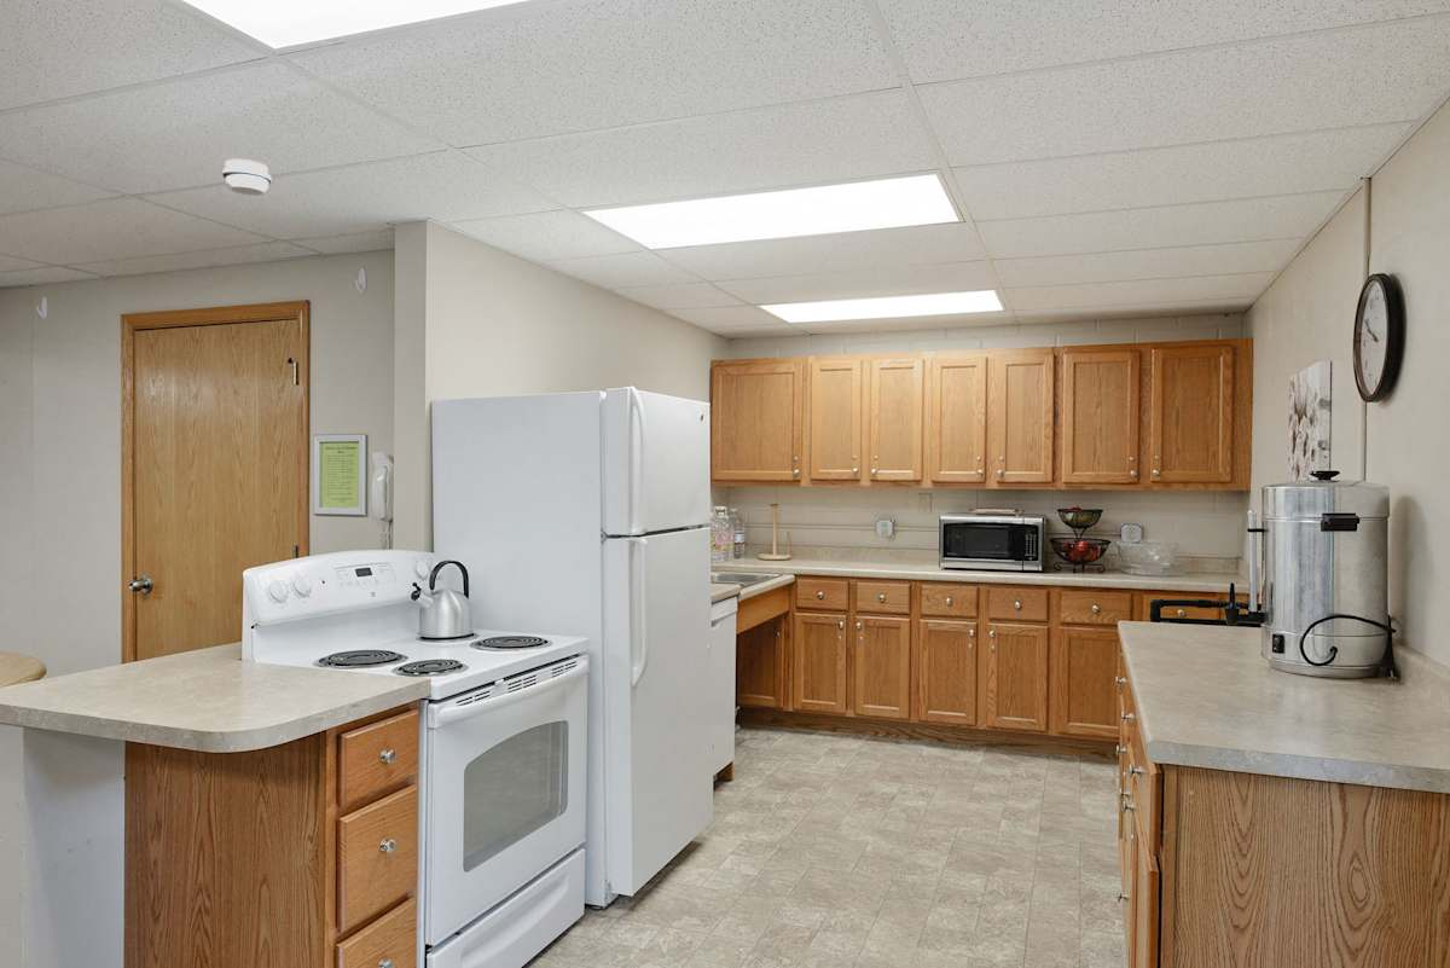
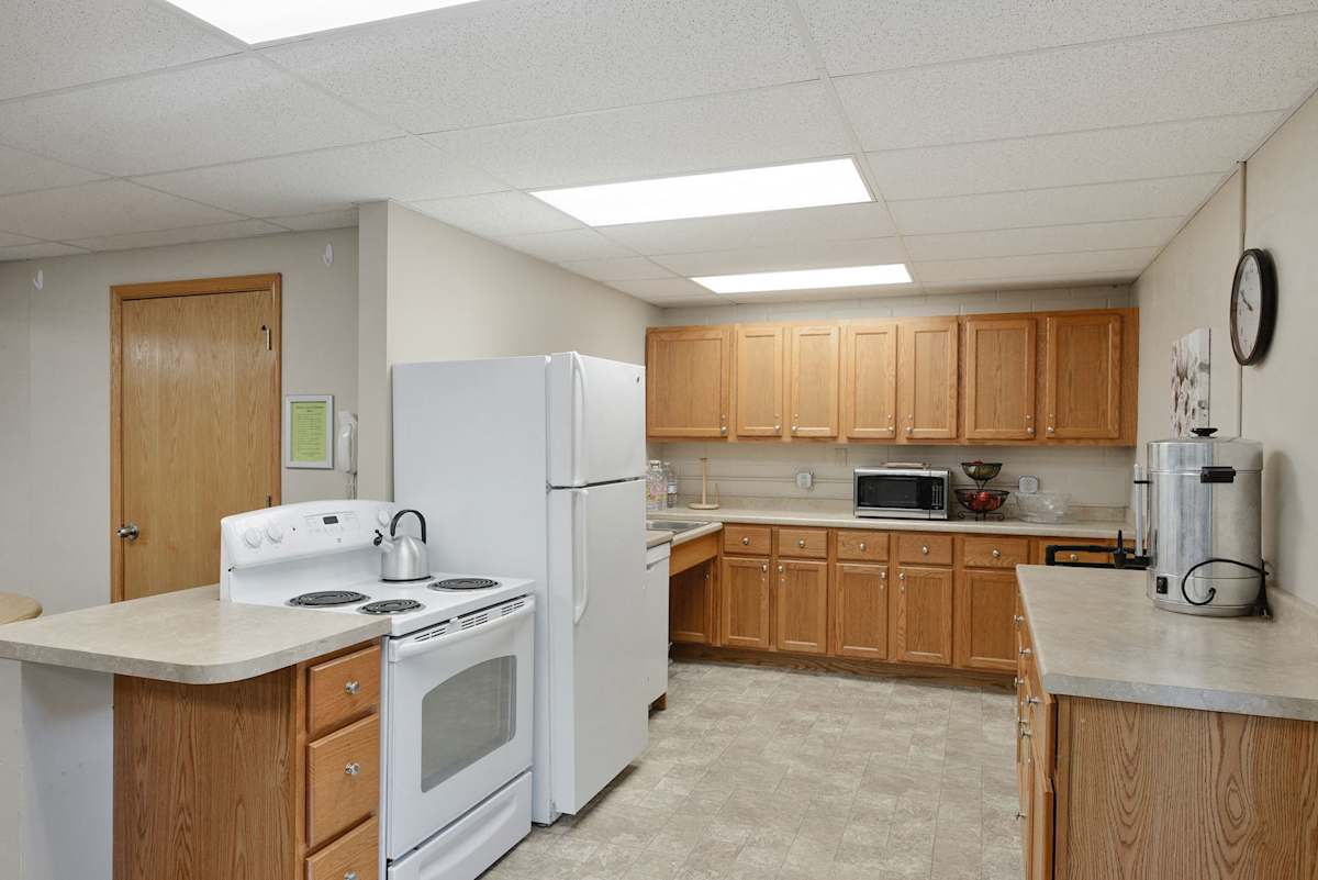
- smoke detector (246, 178)
